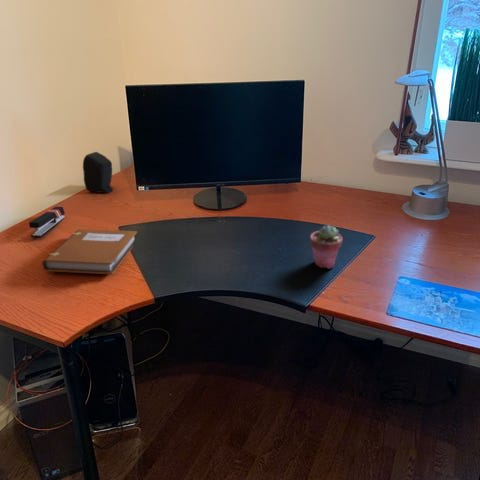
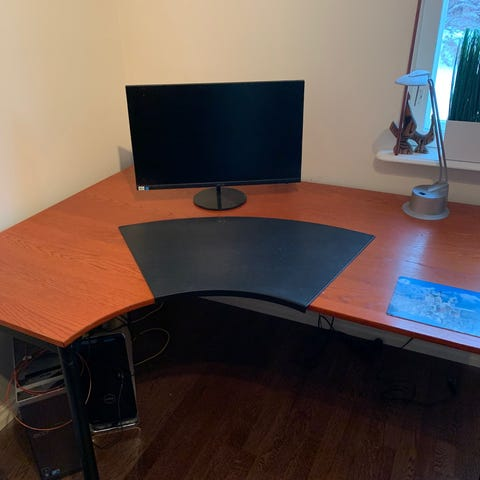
- speaker (100, 172)
- notebook (93, 248)
- potted succulent (325, 244)
- stapler (48, 220)
